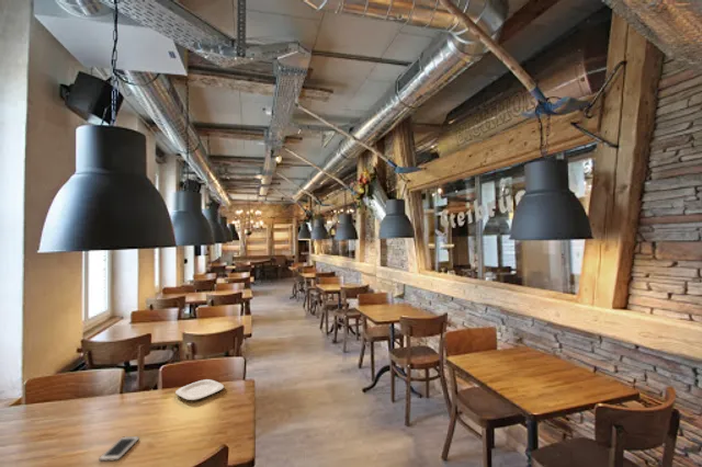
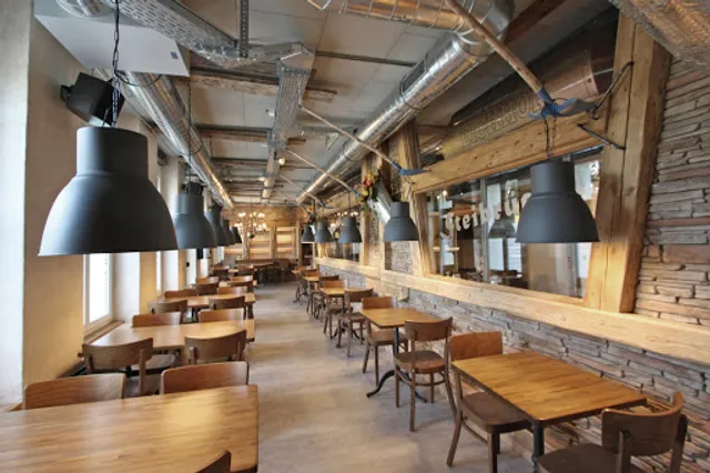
- plate (200, 389)
- cell phone (120, 447)
